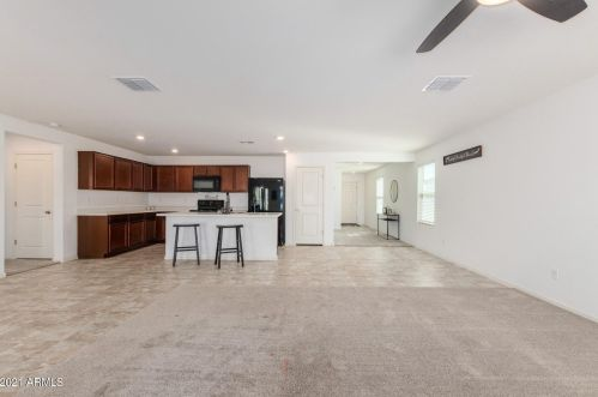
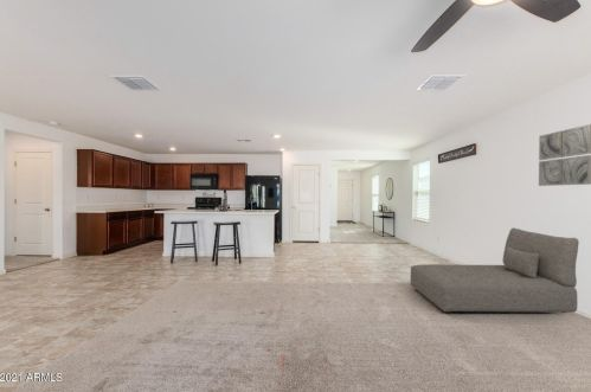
+ sofa (483, 265)
+ wall art (563, 156)
